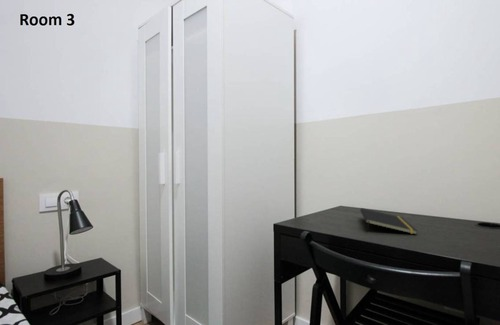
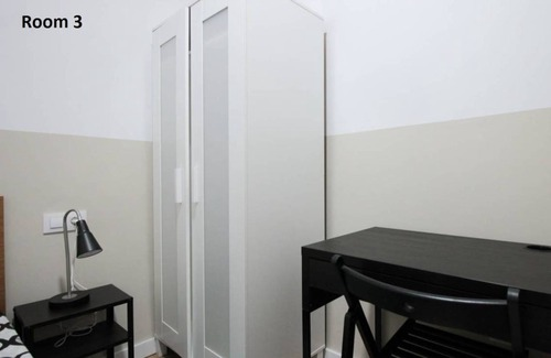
- notepad (385, 219)
